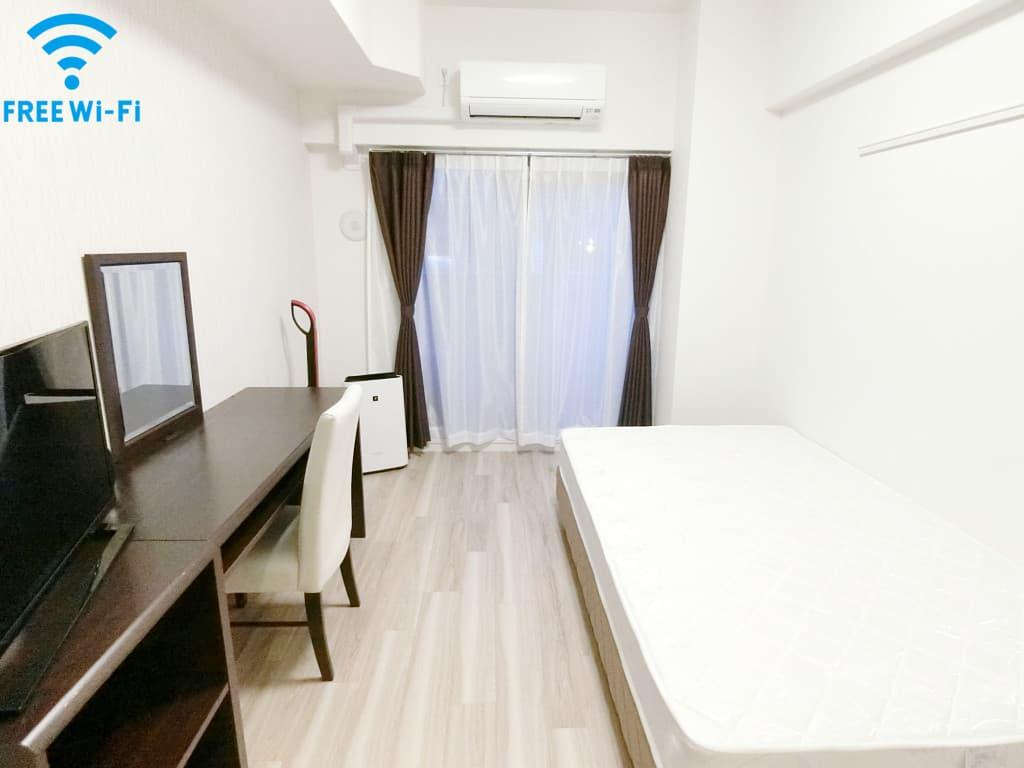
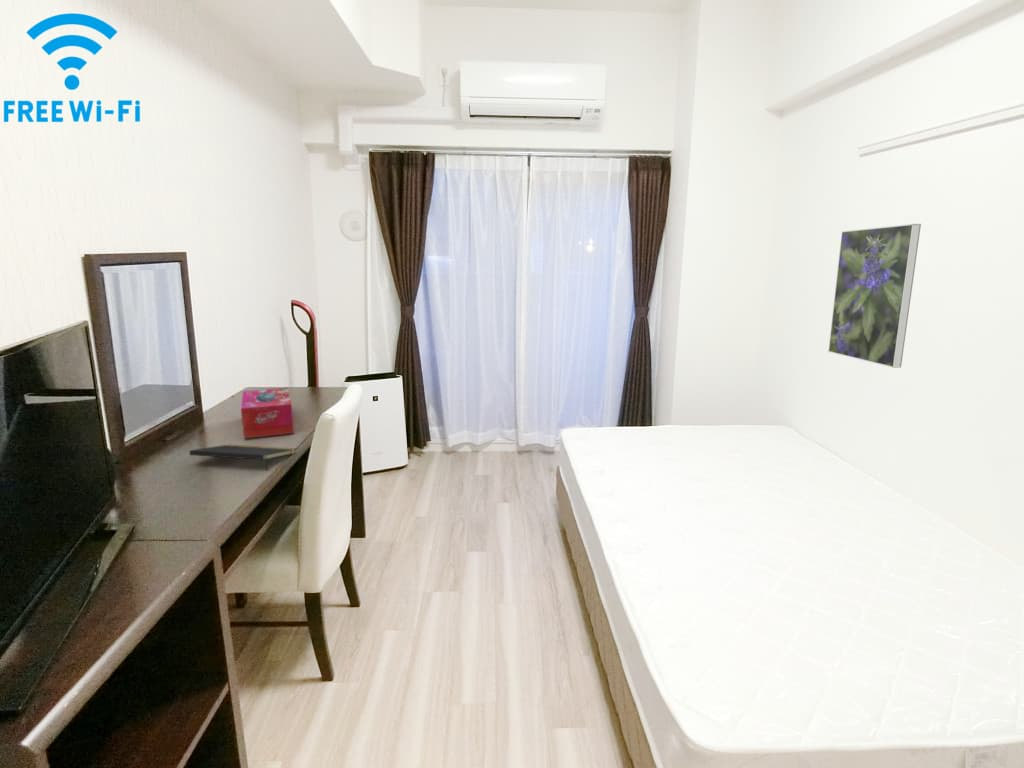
+ tissue box (267, 411)
+ notepad (244, 451)
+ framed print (869, 295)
